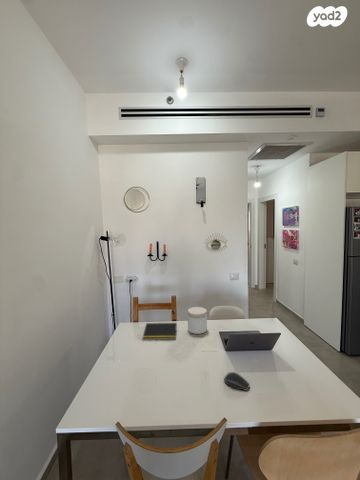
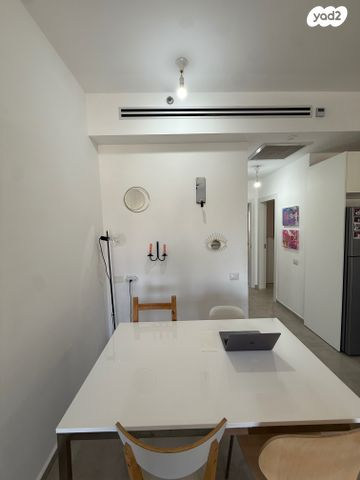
- notepad (160, 331)
- computer mouse (236, 379)
- jar (197, 320)
